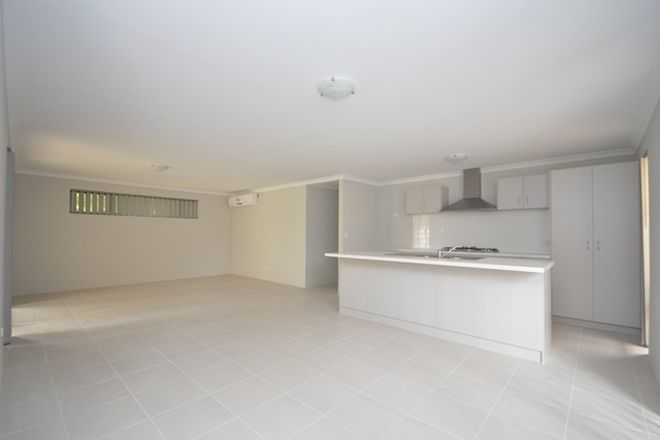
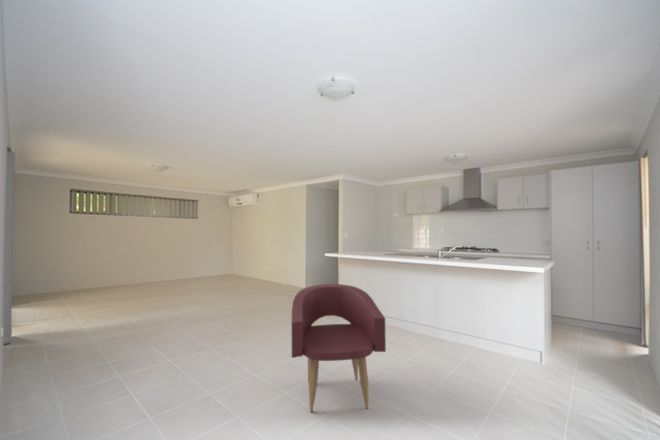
+ armchair (334, 341)
